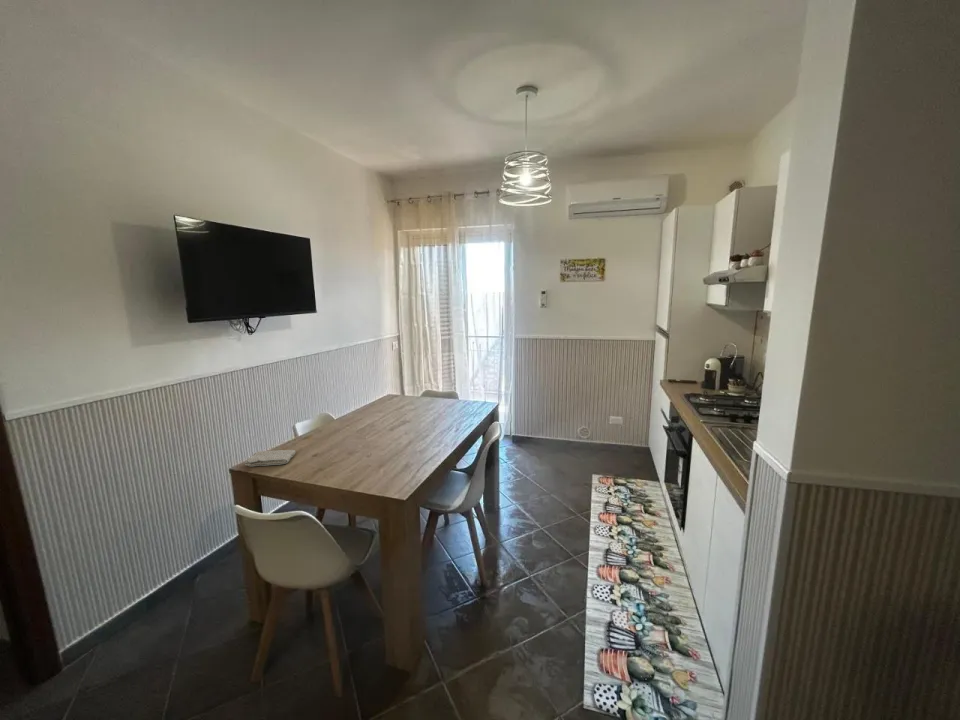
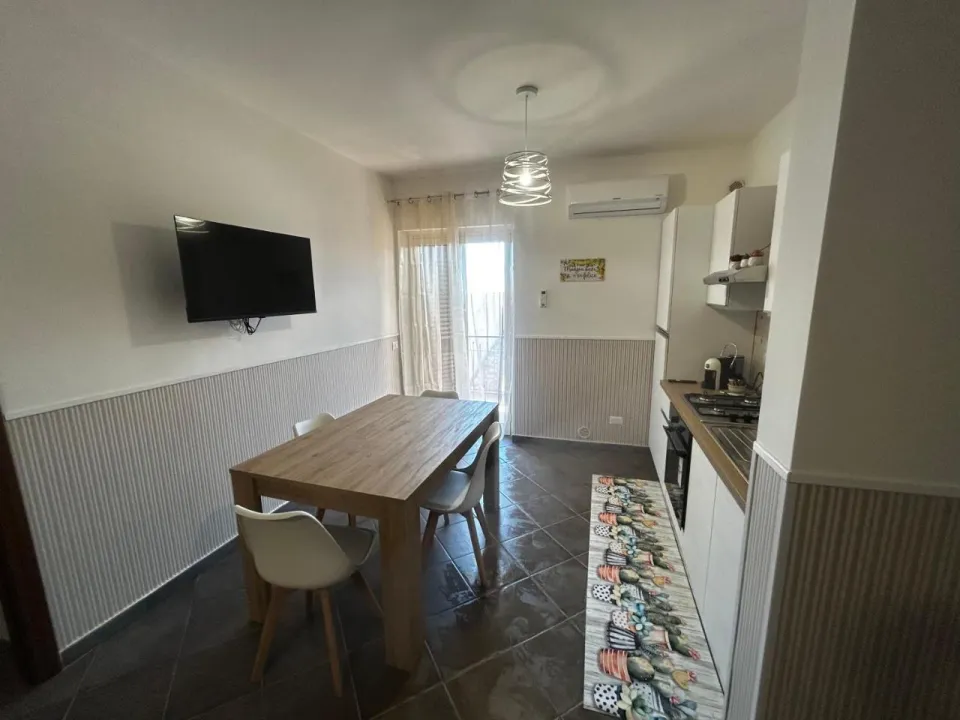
- washcloth (271, 457)
